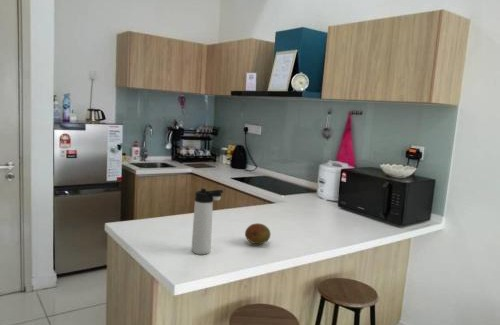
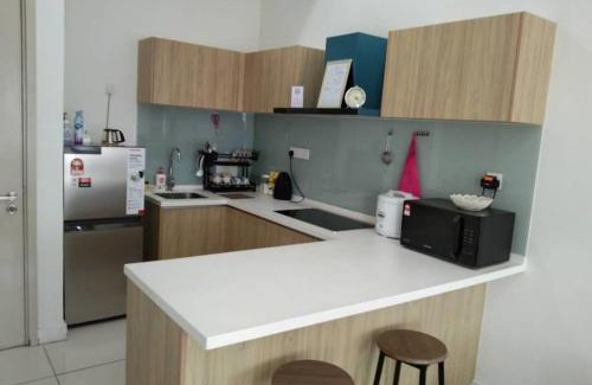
- fruit (258, 233)
- thermos bottle (207, 221)
